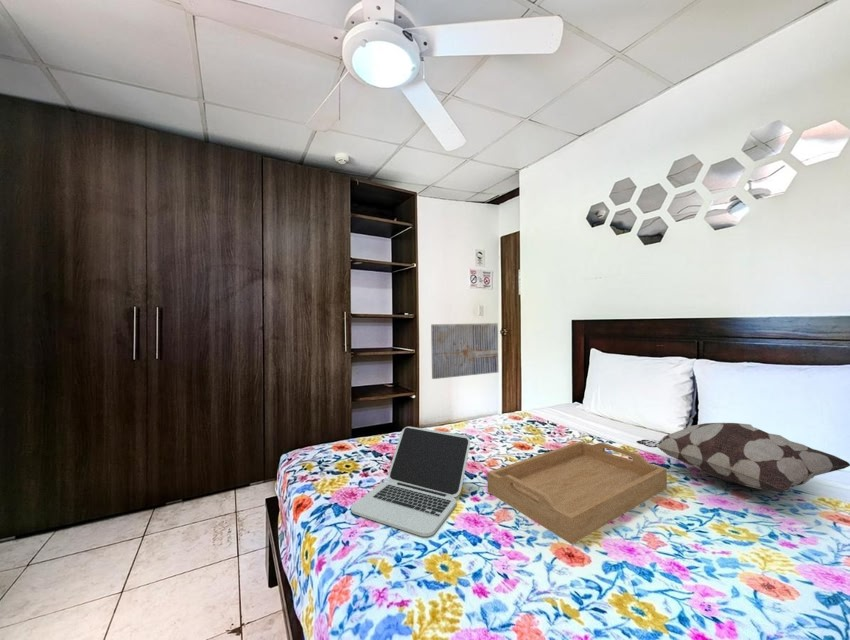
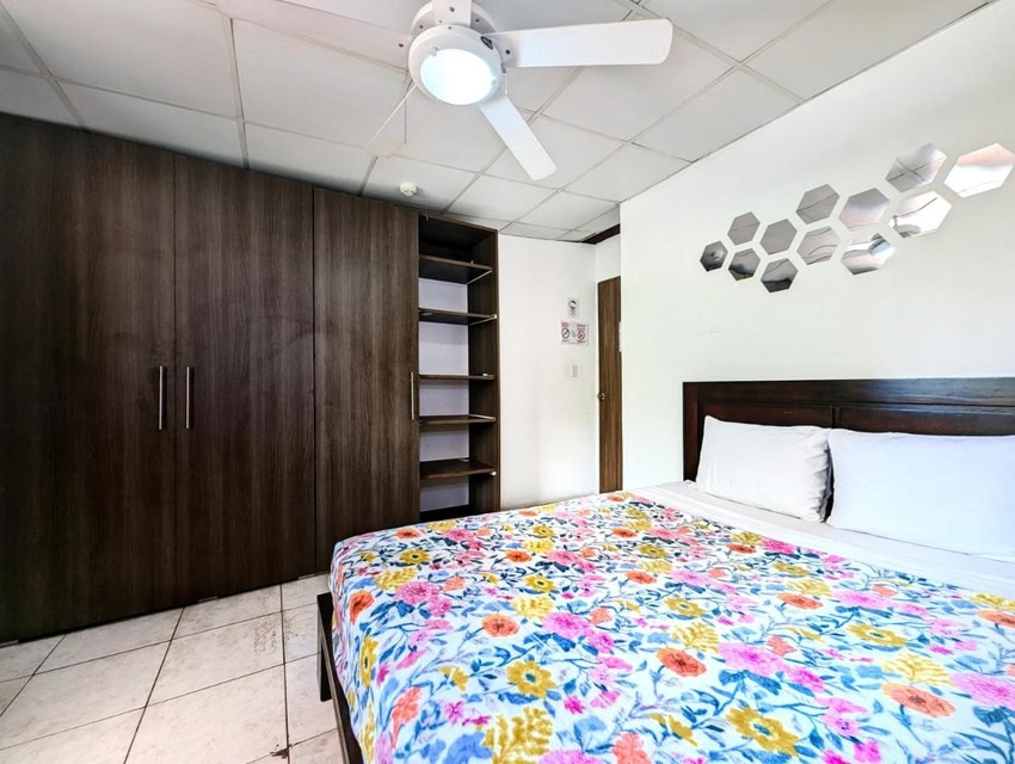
- serving tray (577, 477)
- laptop (414, 471)
- wall art (466, 349)
- decorative pillow (732, 452)
